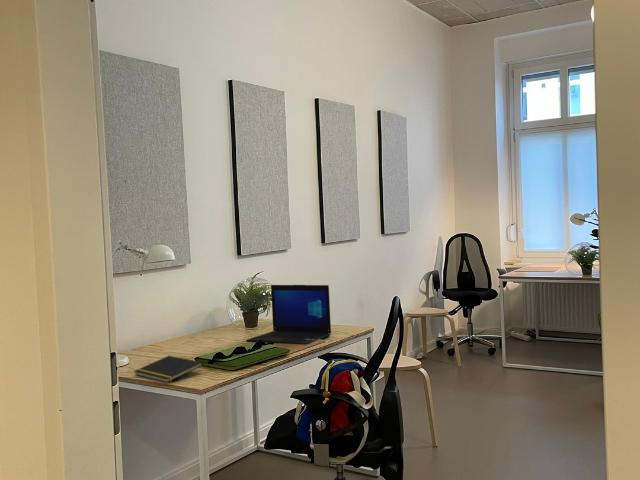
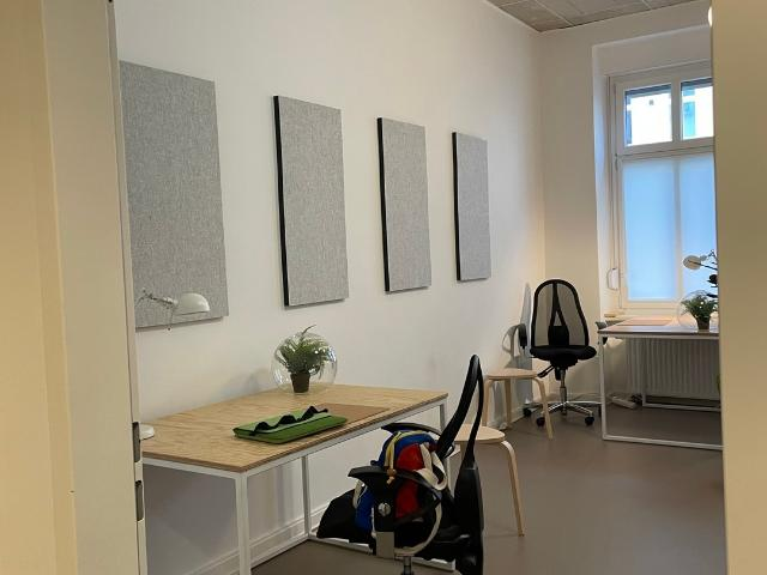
- notepad (168, 368)
- laptop (288, 313)
